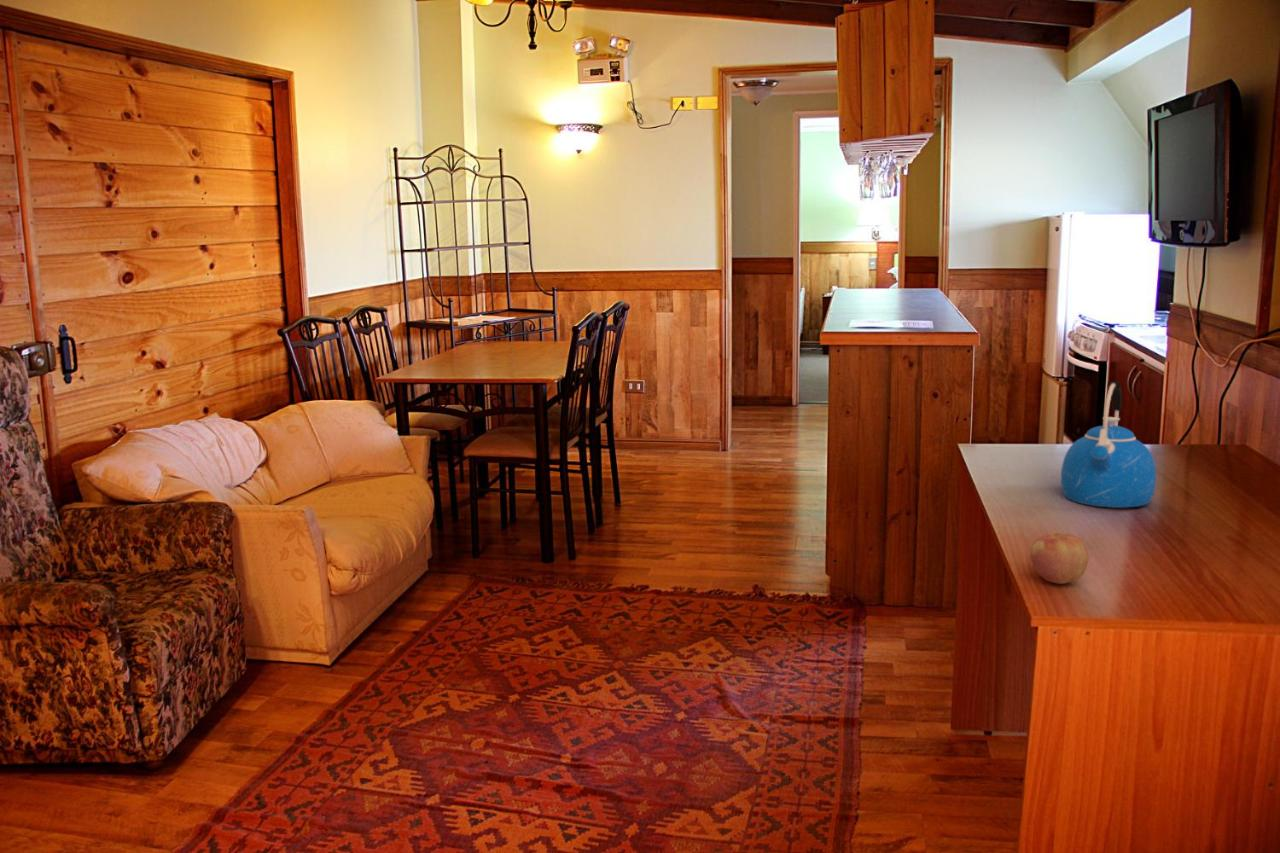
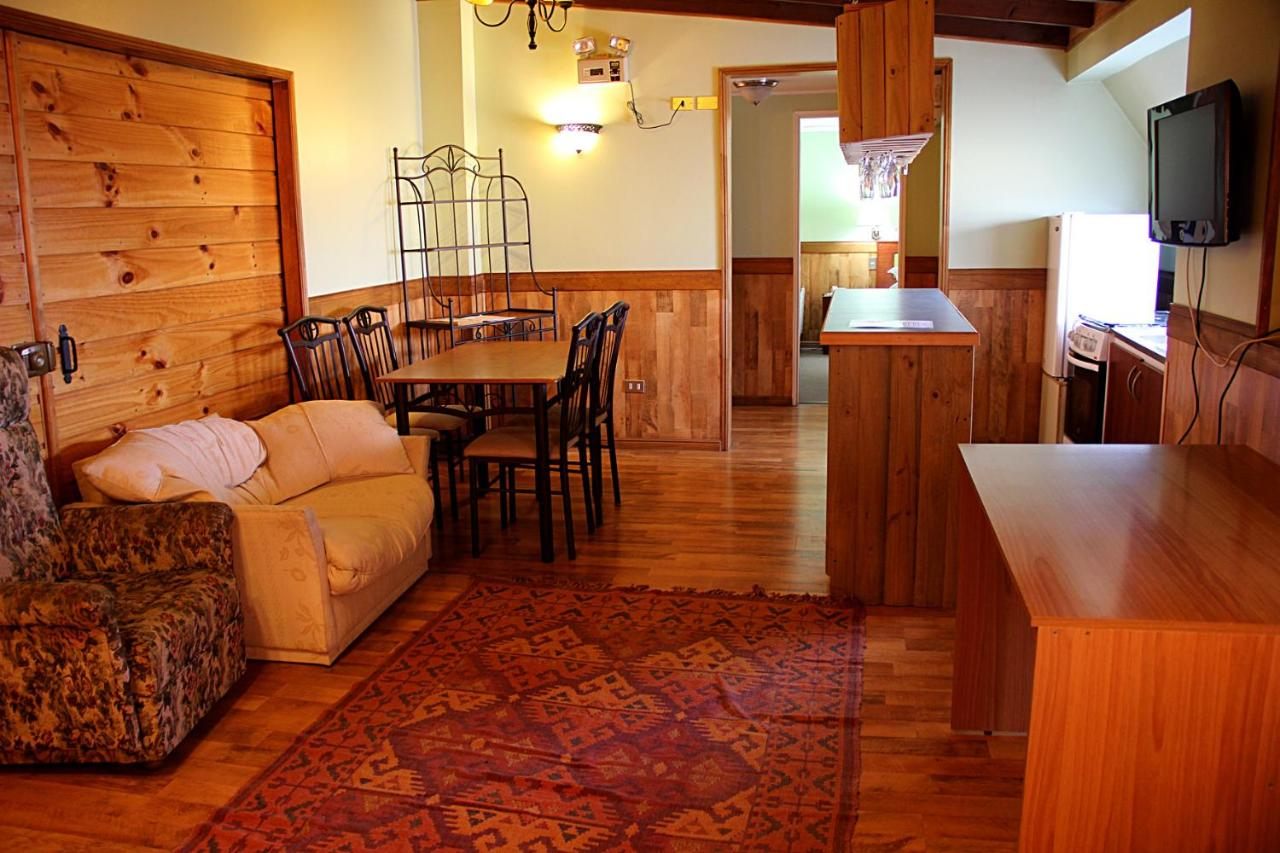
- kettle (1108, 442)
- apple (1058, 557)
